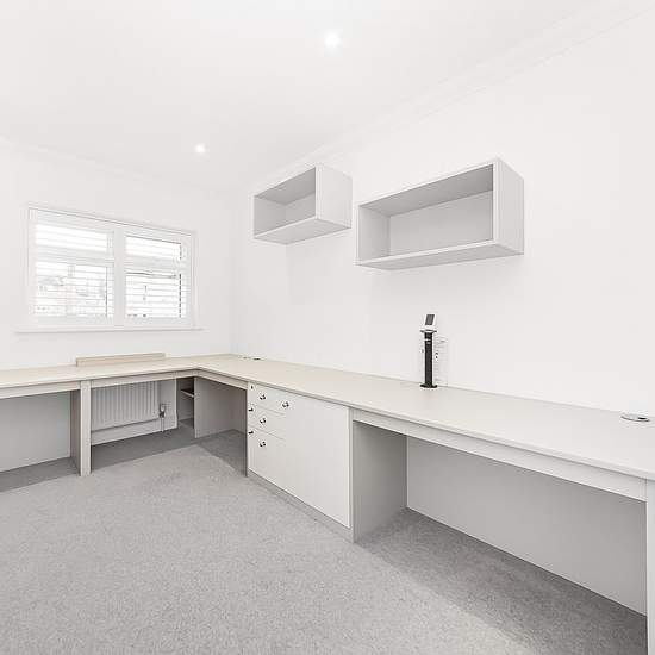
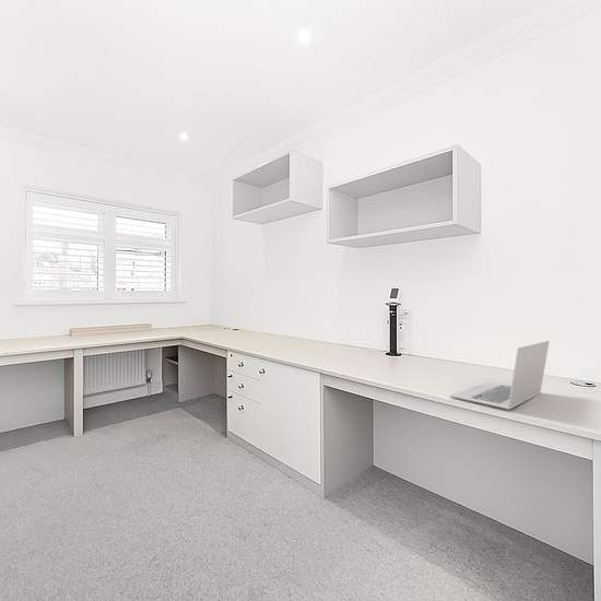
+ laptop (514, 369)
